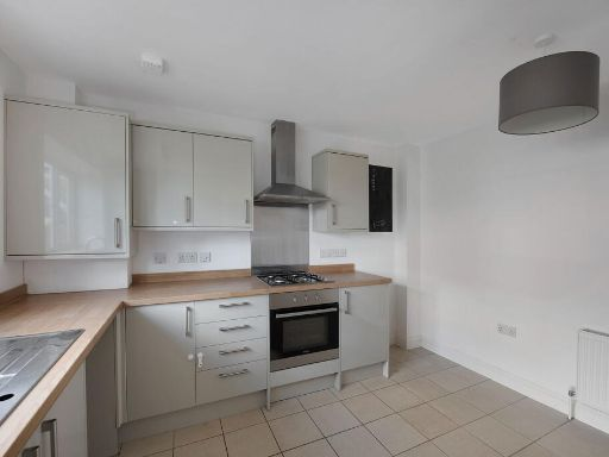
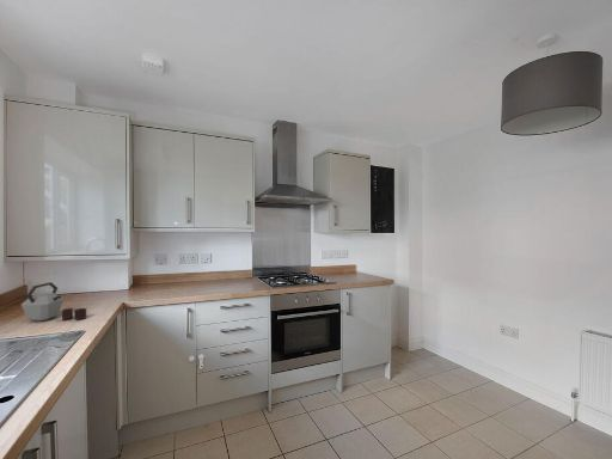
+ kettle (57, 301)
